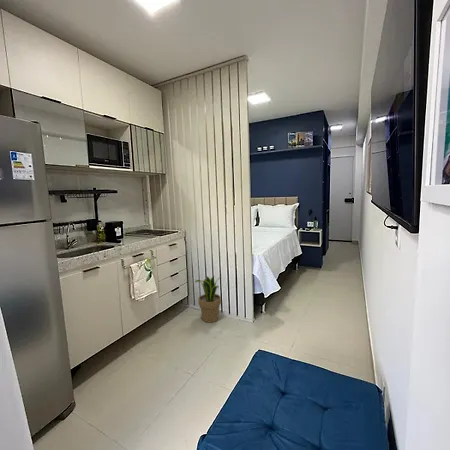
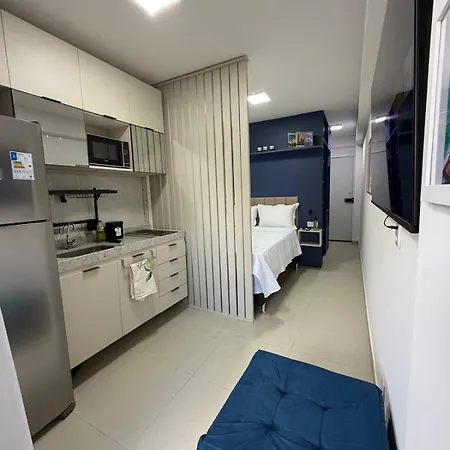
- potted plant (209, 297)
